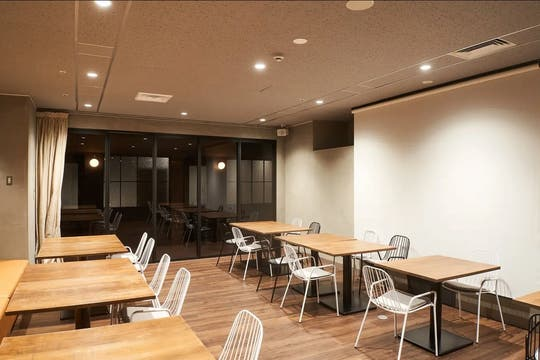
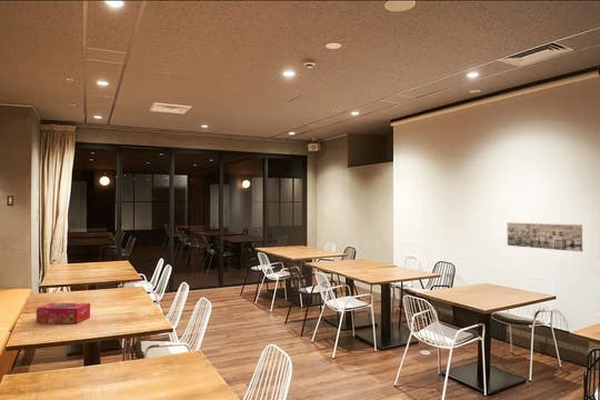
+ tissue box (63, 312)
+ wall art (541, 236)
